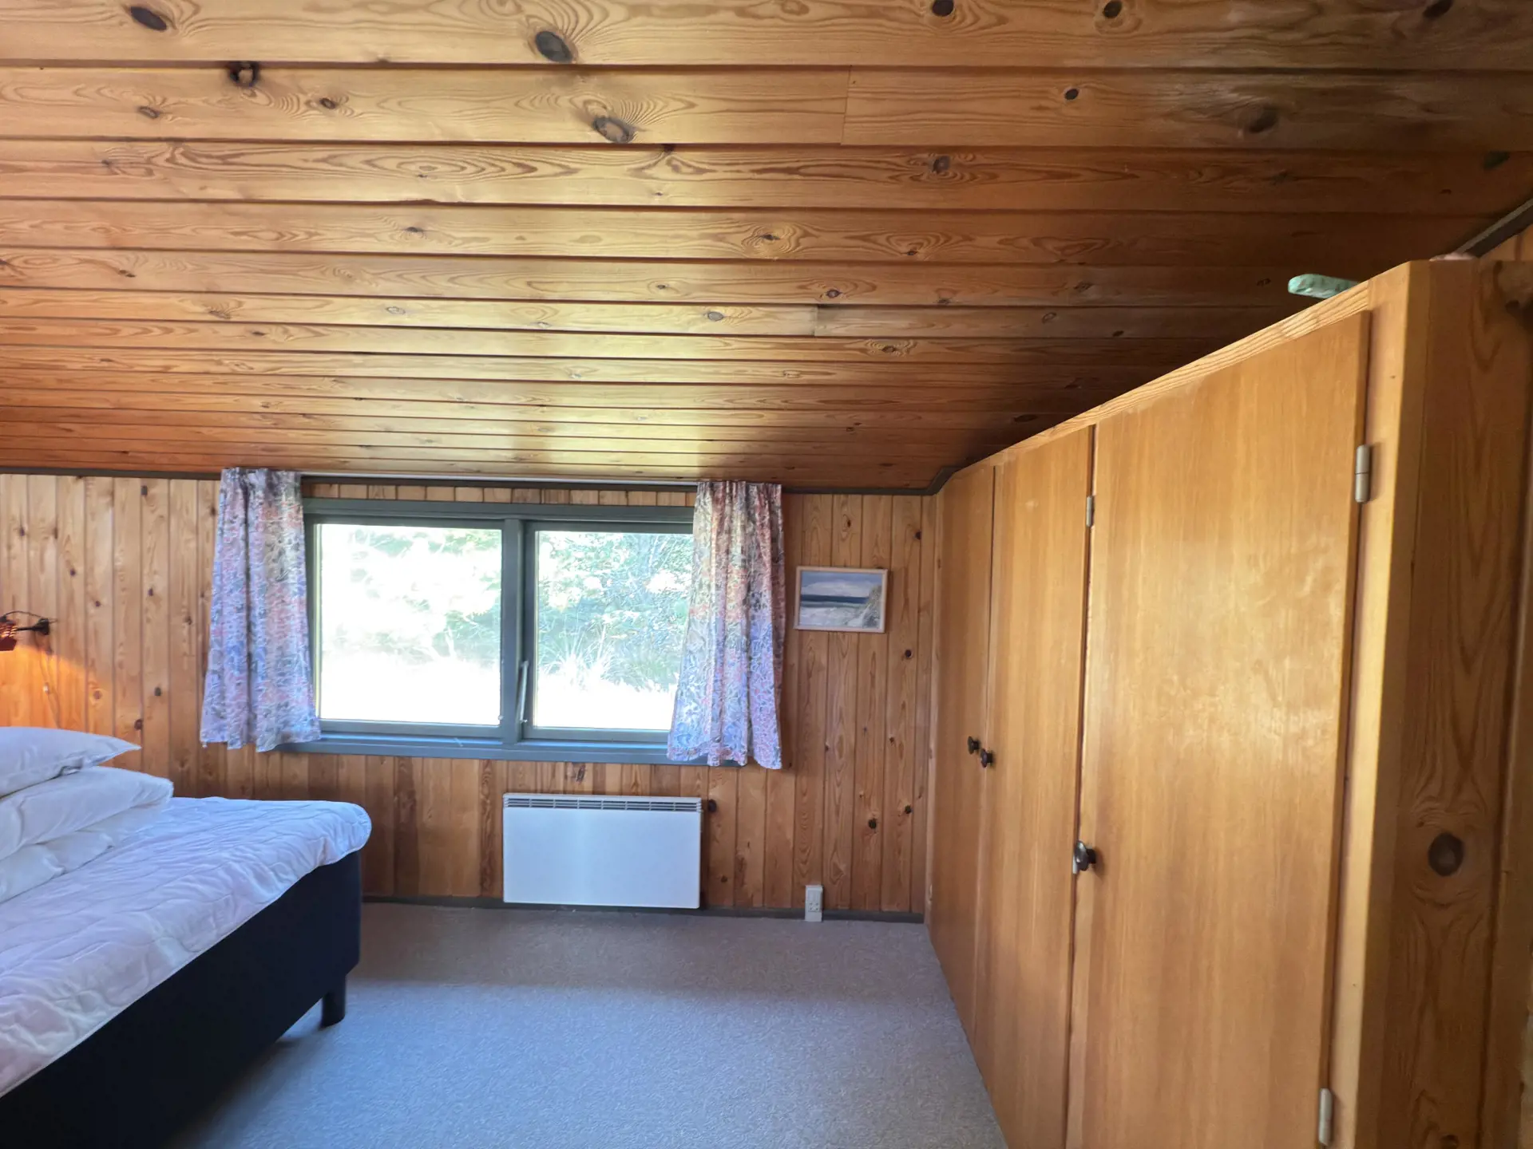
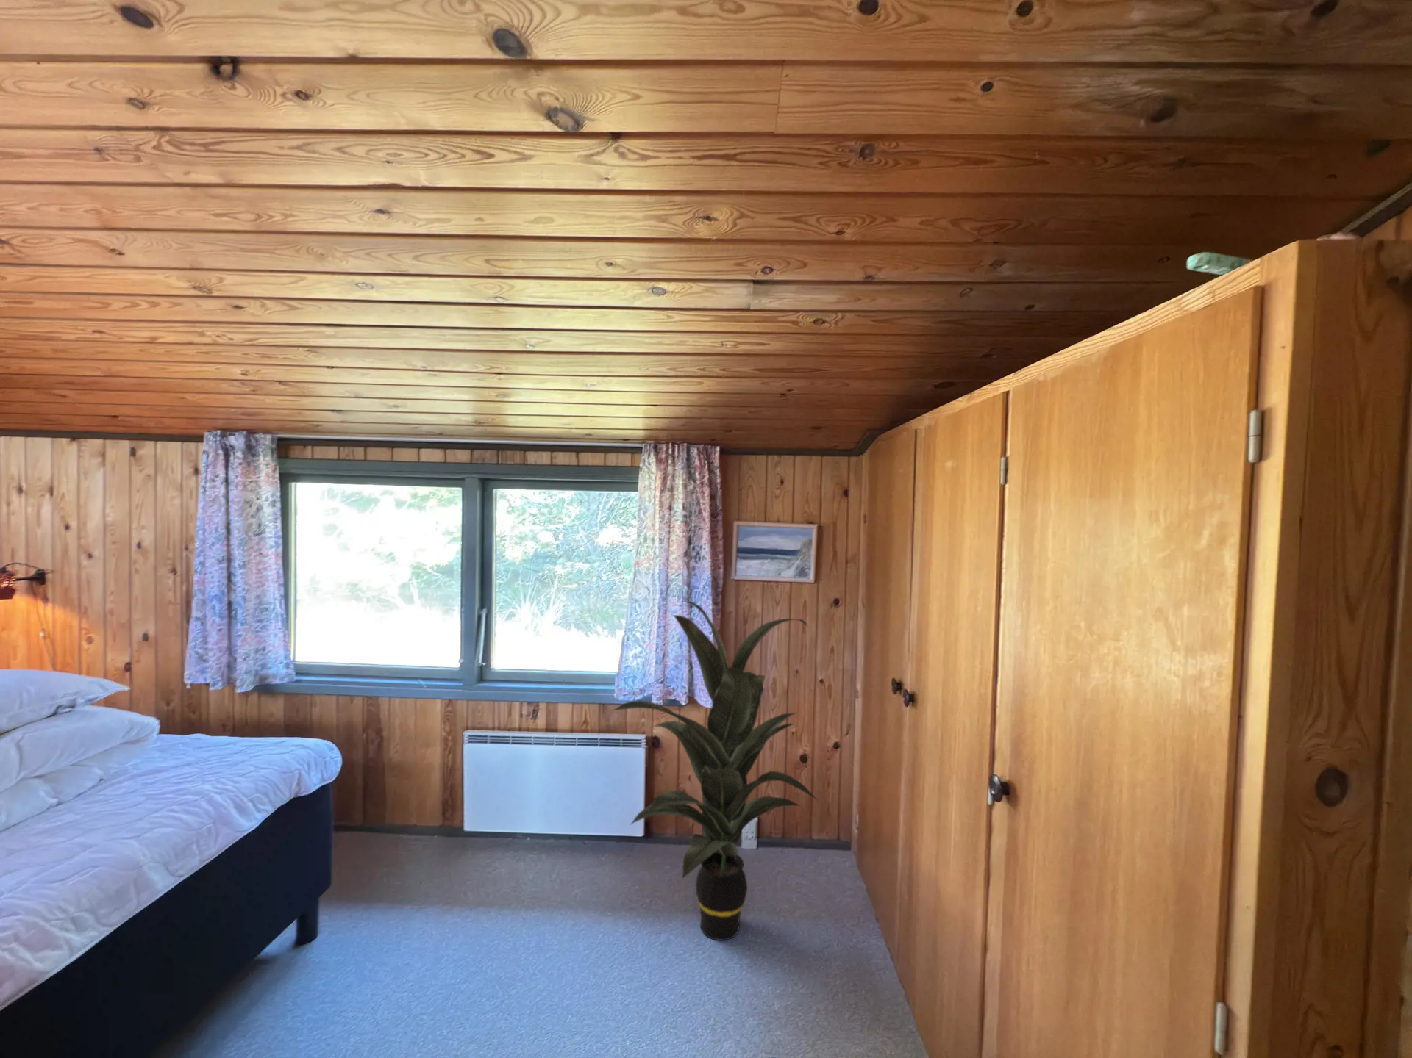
+ indoor plant (714, 762)
